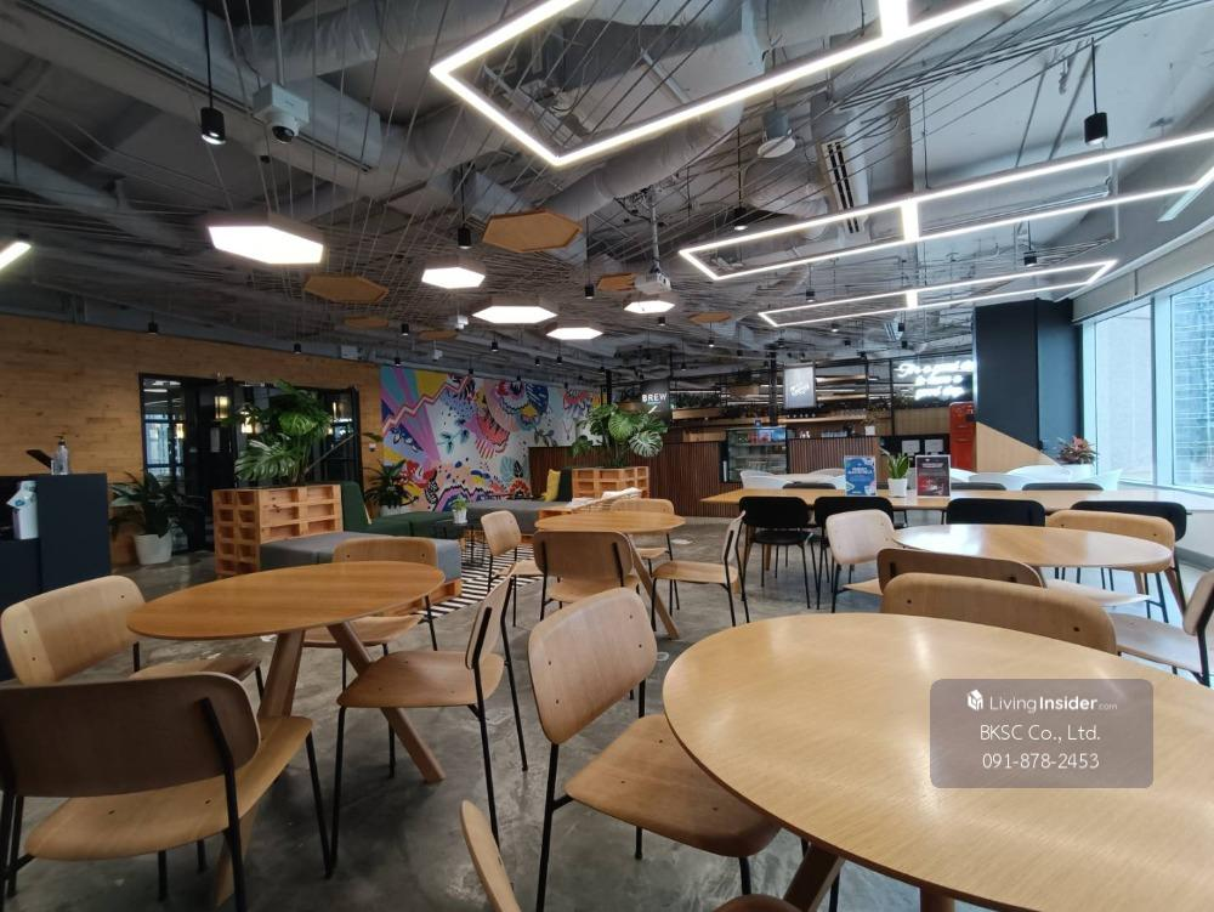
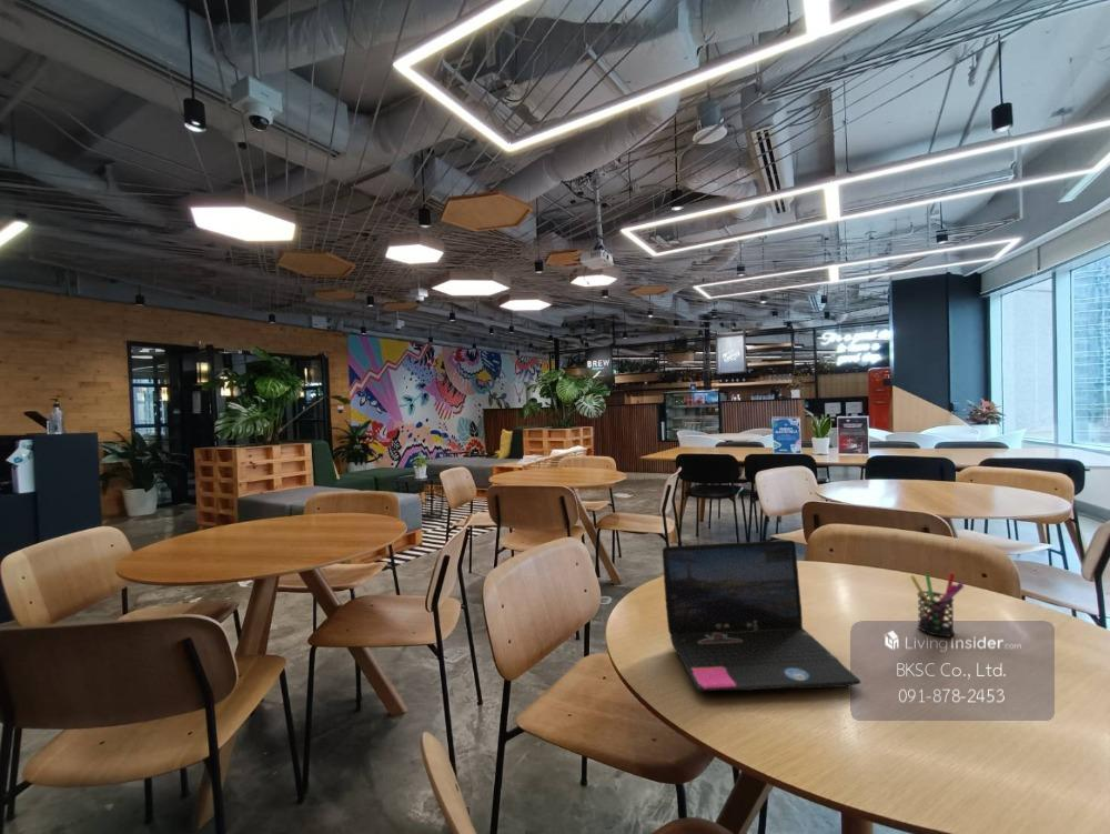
+ pen holder (936, 601)
+ laptop (750, 609)
